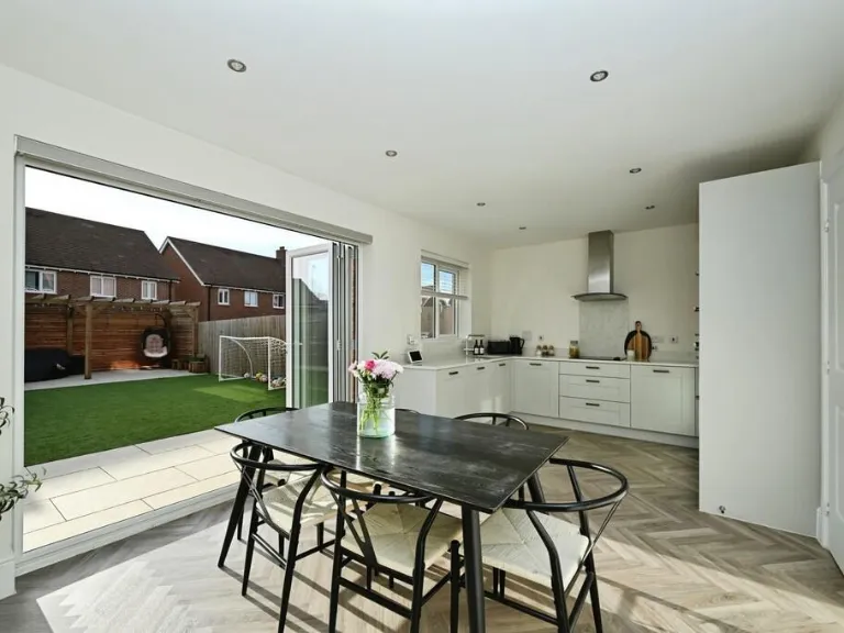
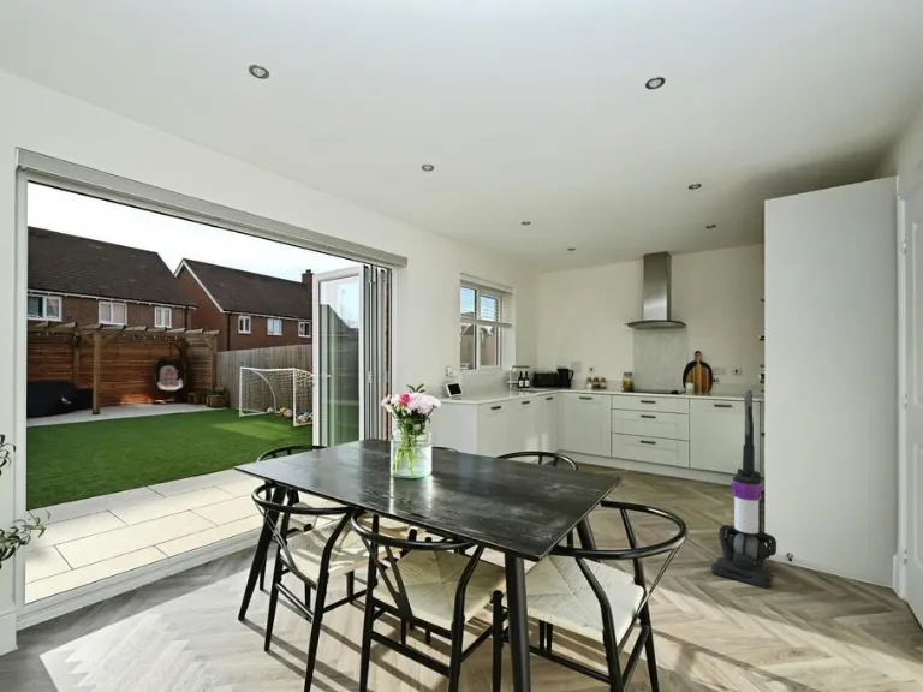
+ vacuum cleaner (745, 479)
